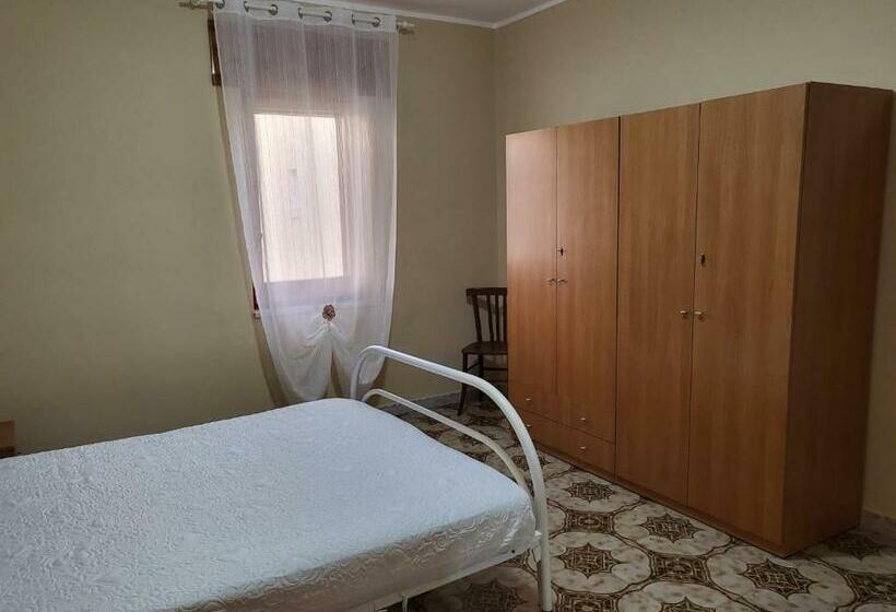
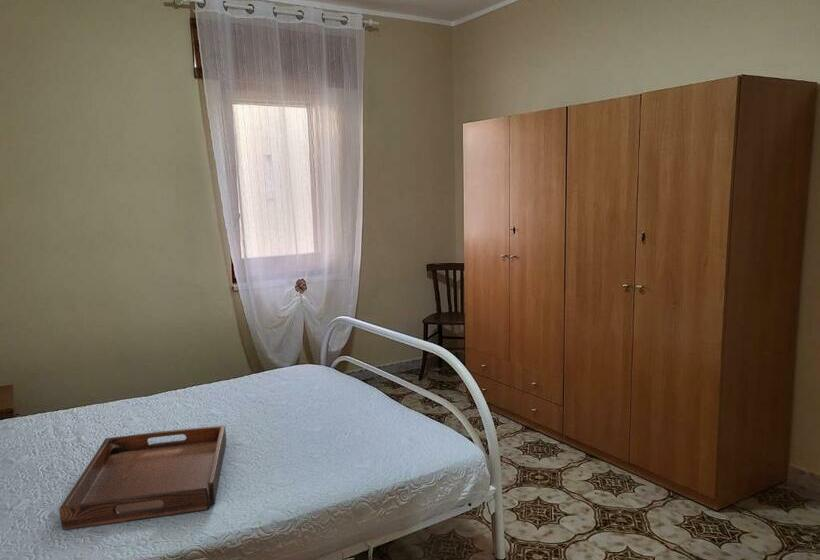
+ serving tray (154, 470)
